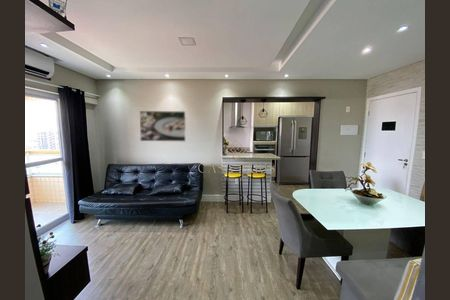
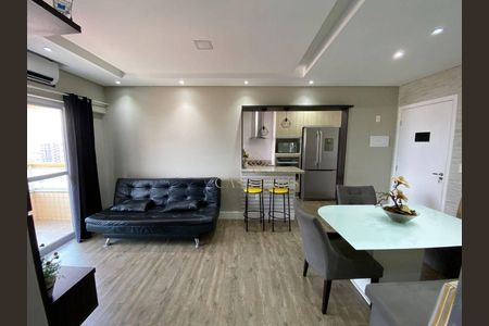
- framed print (162, 126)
